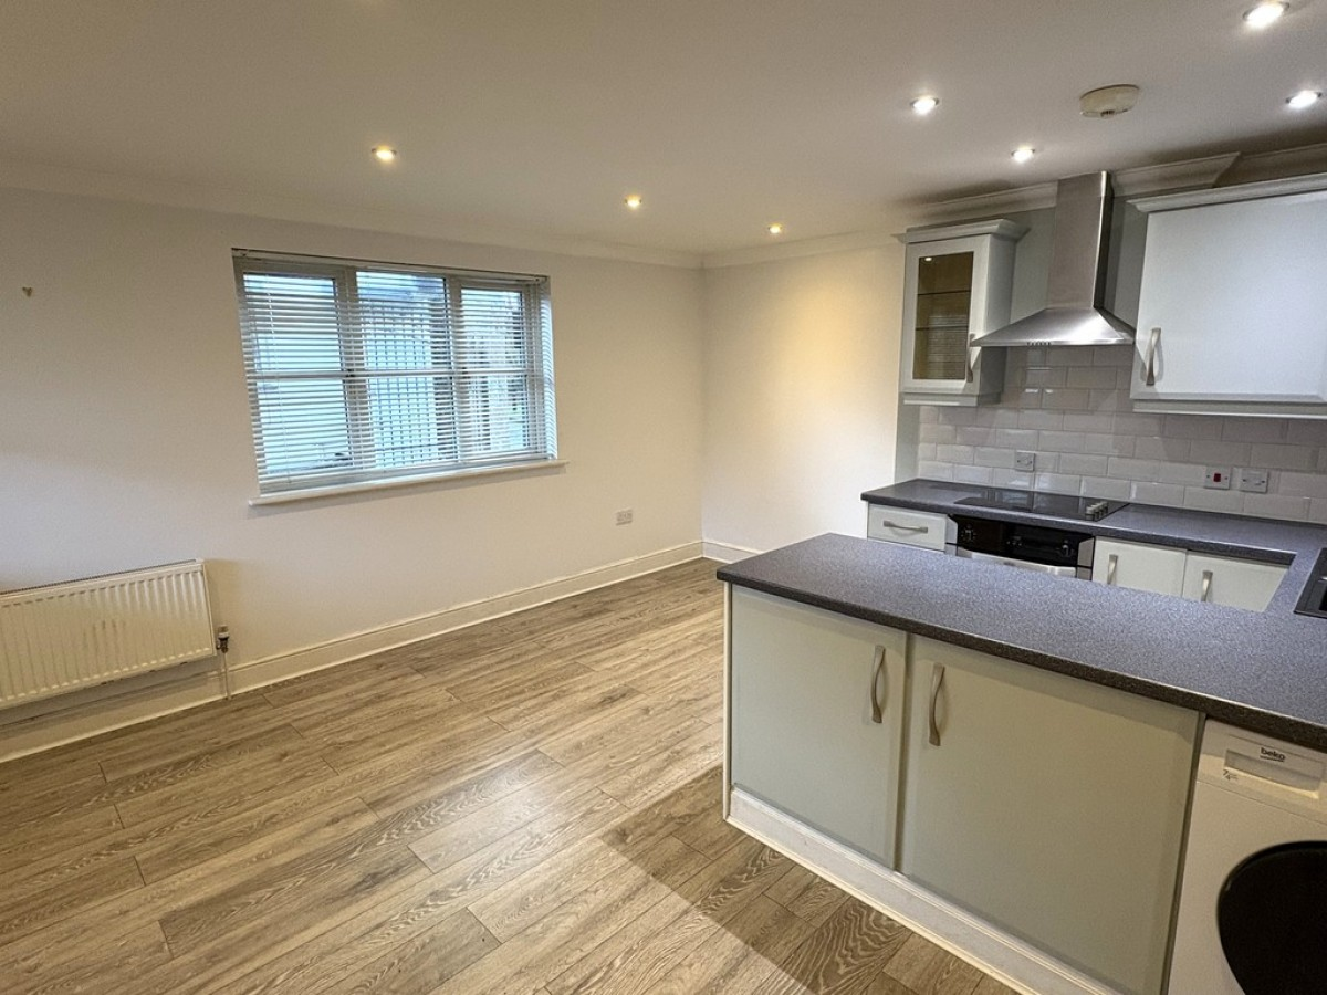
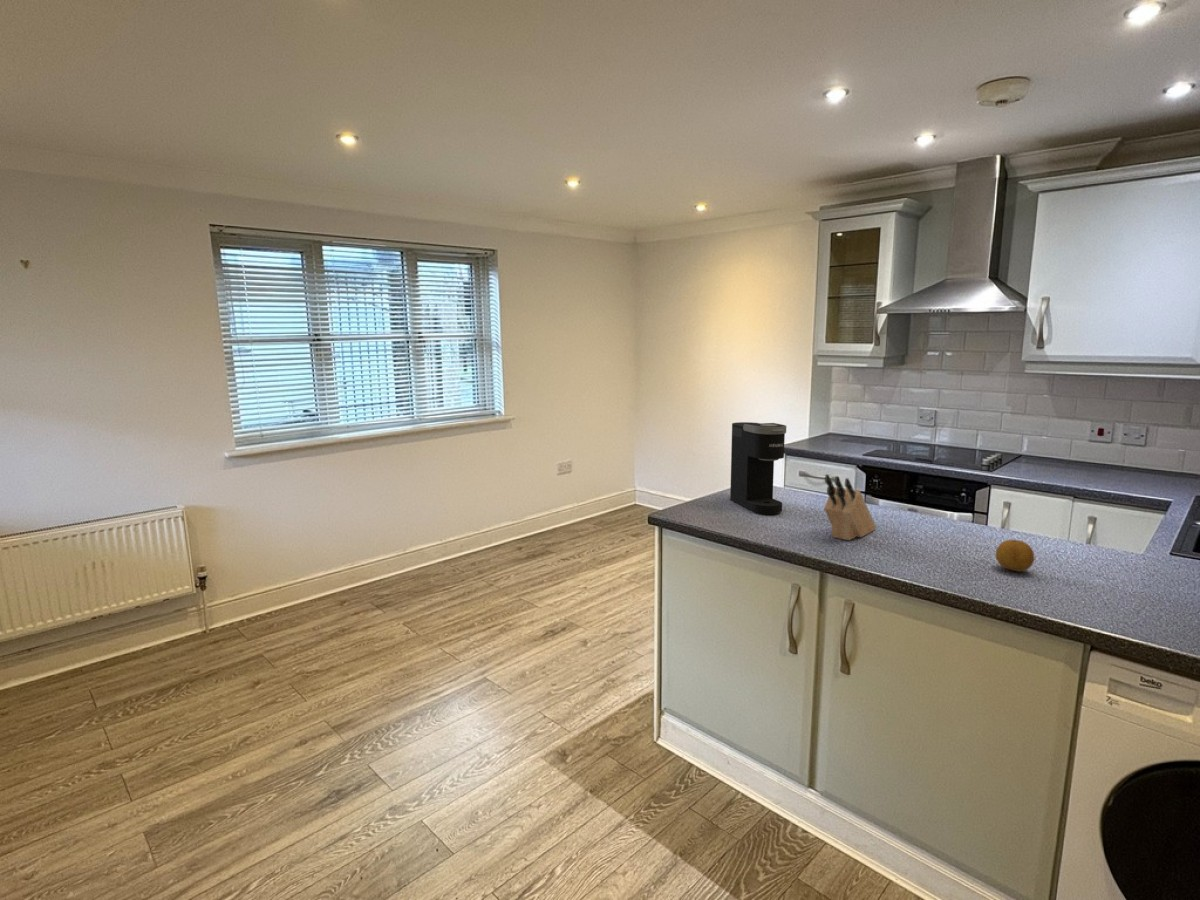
+ fruit (1014, 555)
+ coffee maker (756, 464)
+ knife block (849, 503)
